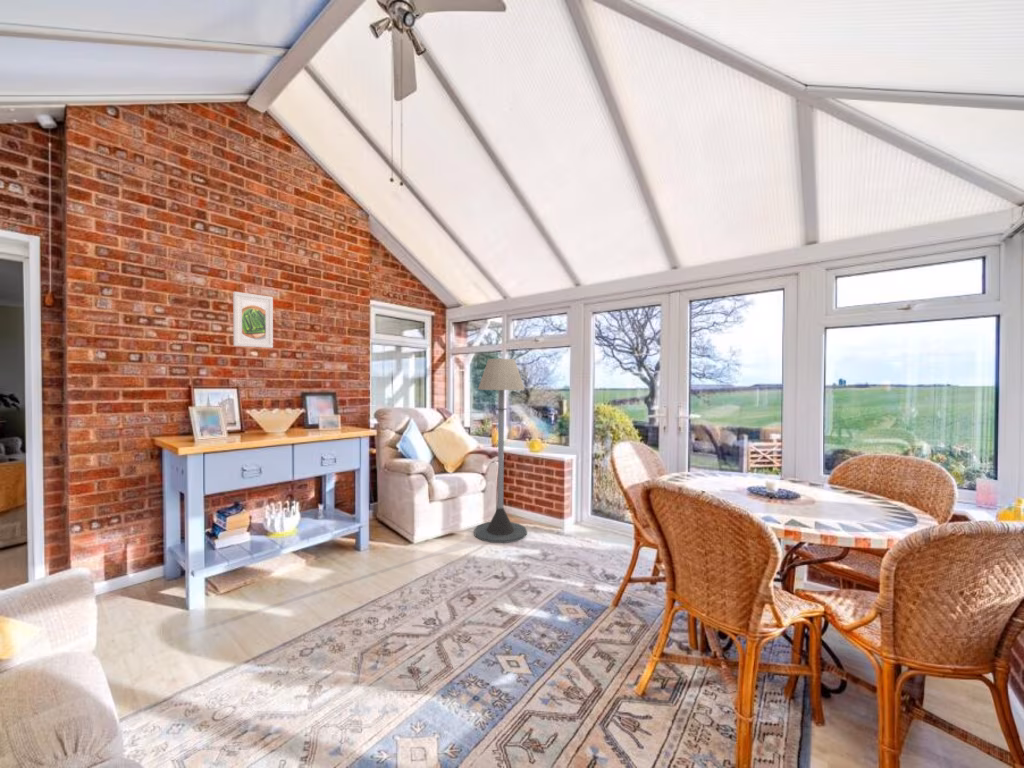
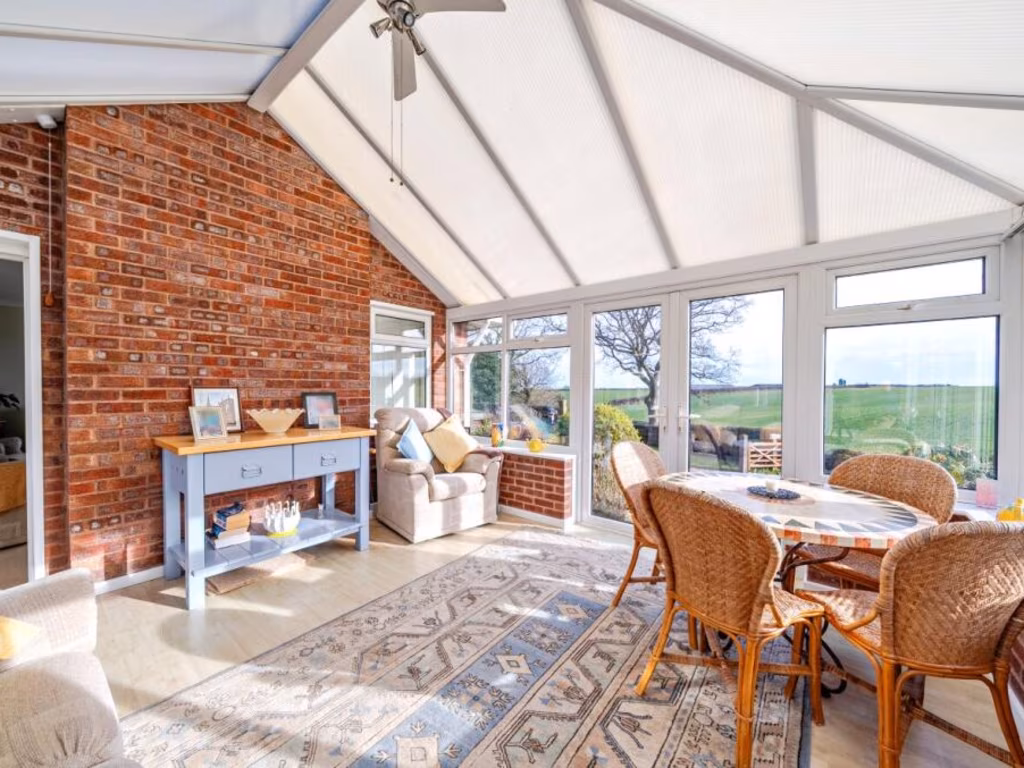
- floor lamp (500, 446)
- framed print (253, 320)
